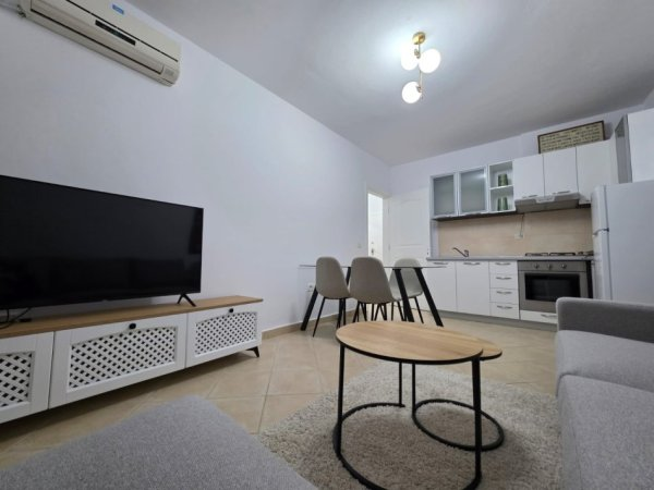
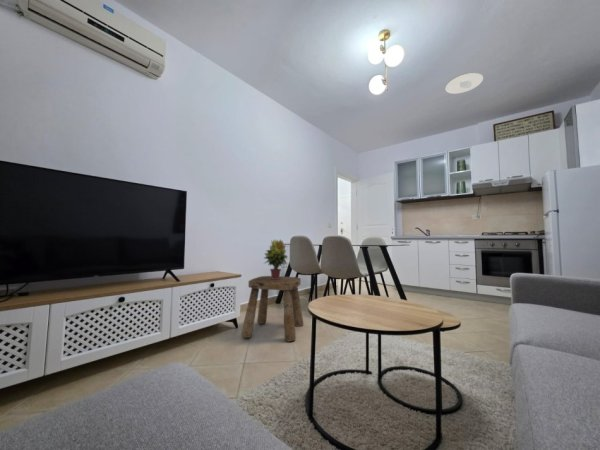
+ potted plant (276, 258)
+ recessed light (463, 82)
+ stool (267, 304)
